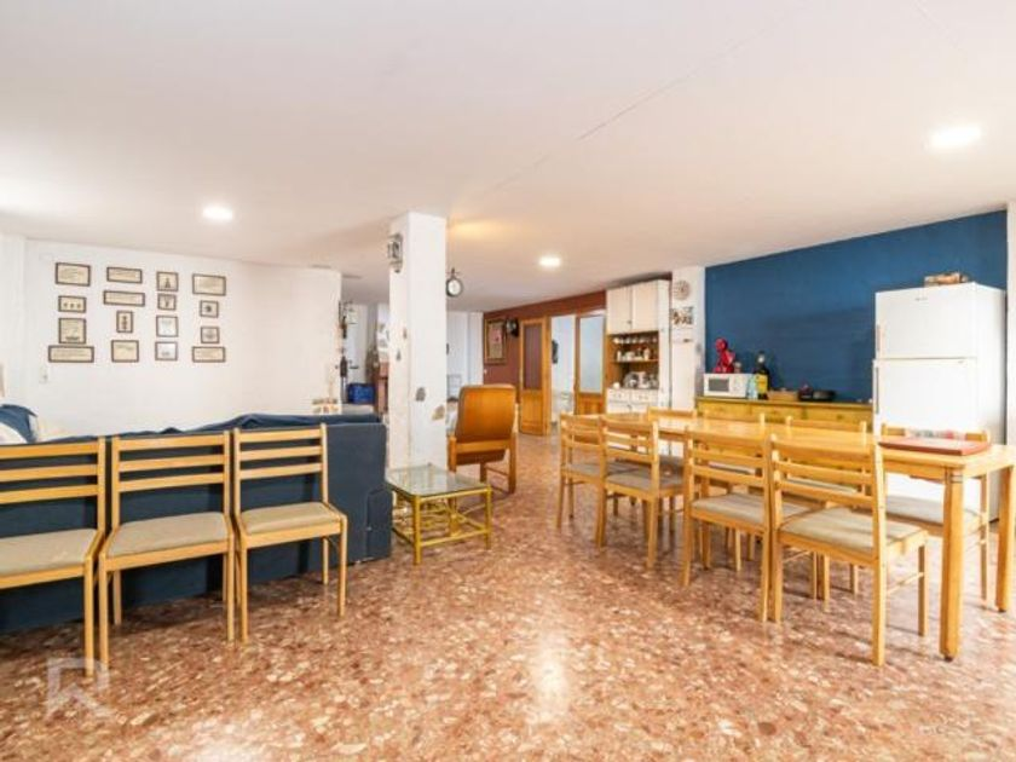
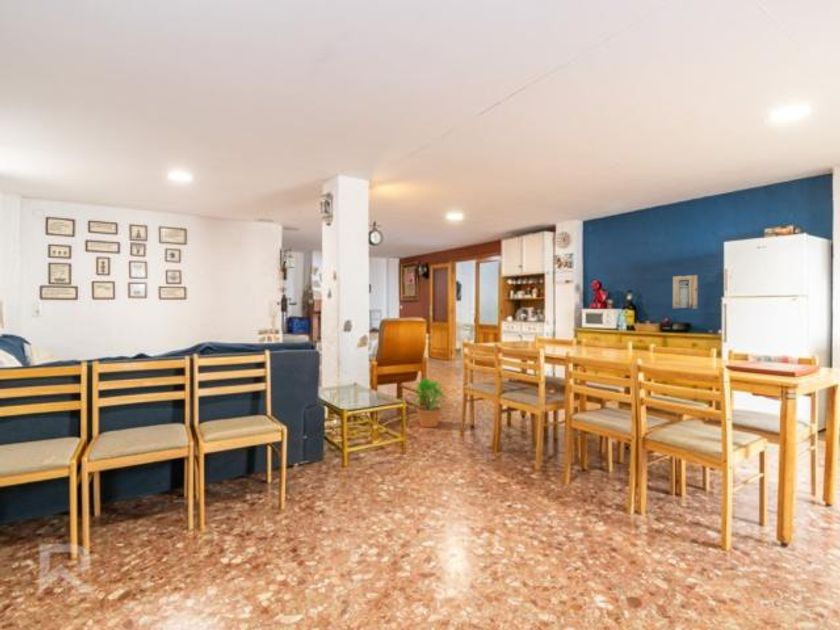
+ wall art (684, 292)
+ potted plant (429, 401)
